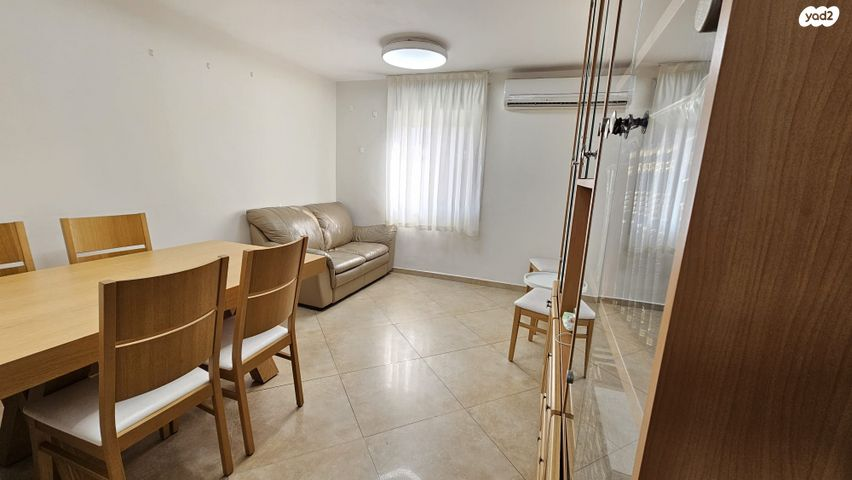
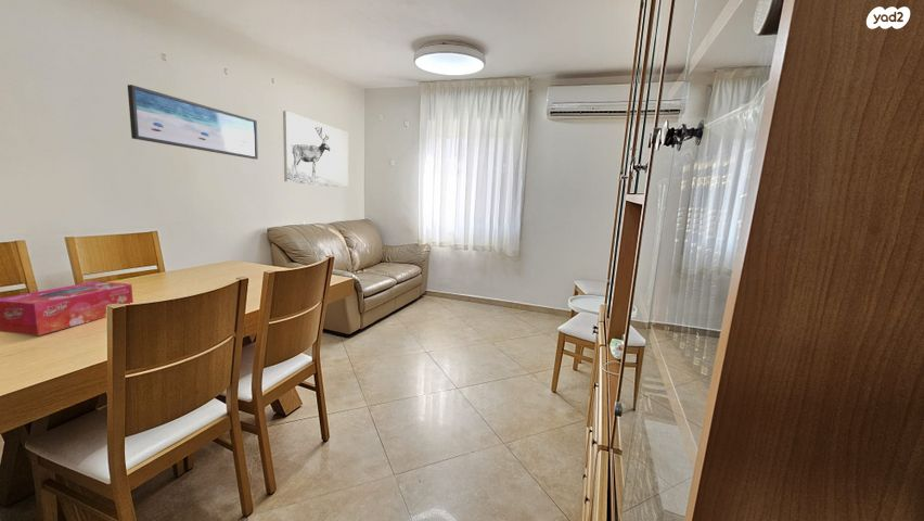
+ wall art (319, 154)
+ tissue box (70, 305)
+ wall art (203, 128)
